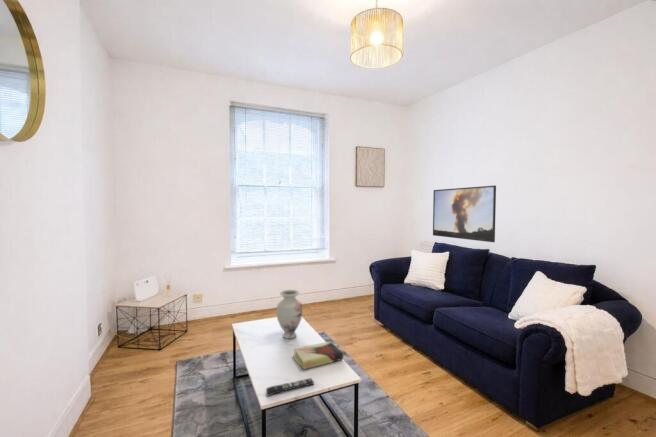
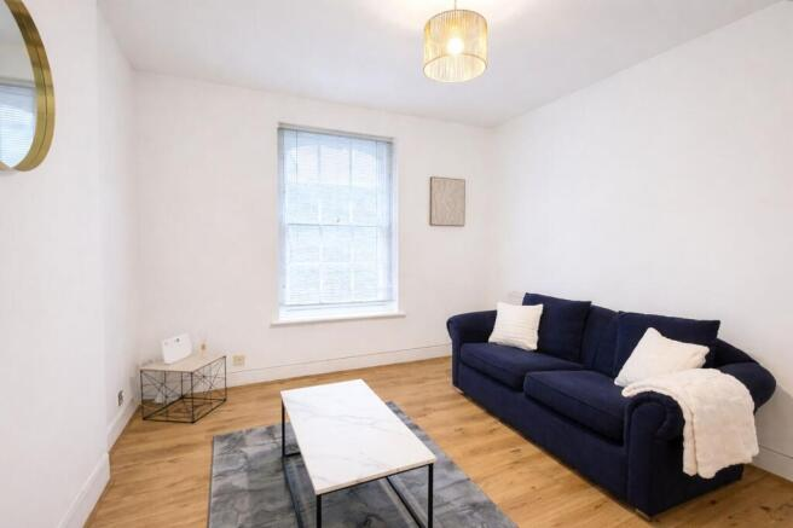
- vase (289, 314)
- book (317, 354)
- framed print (460, 213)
- remote control (290, 386)
